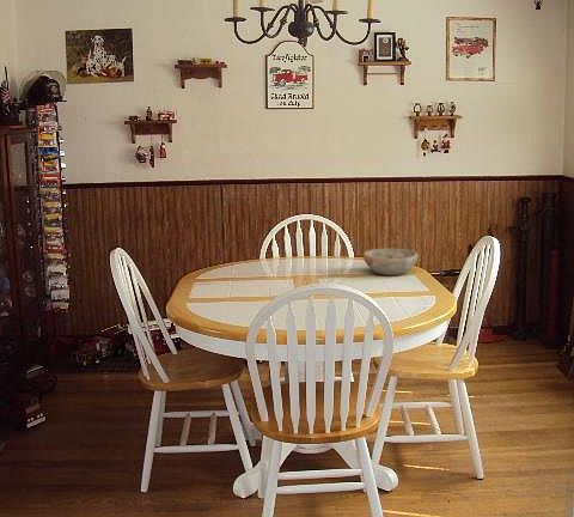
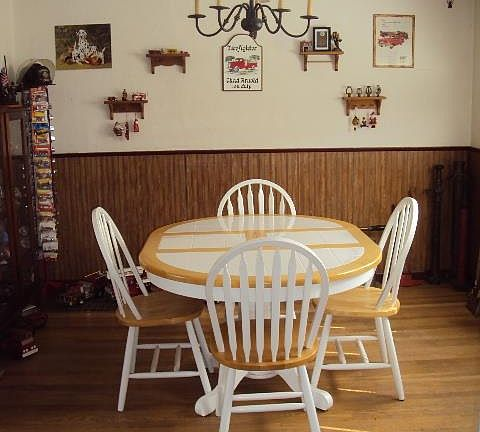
- bowl (390, 262)
